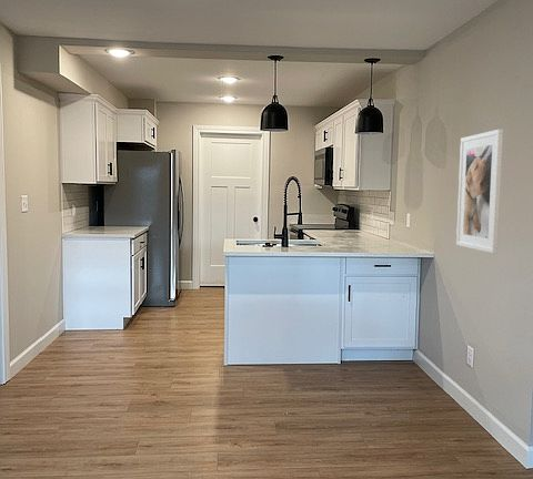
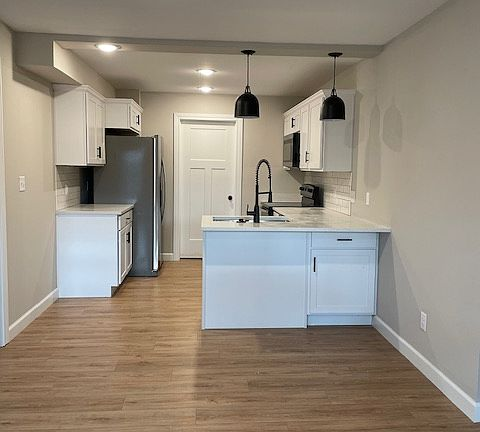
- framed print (477, 192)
